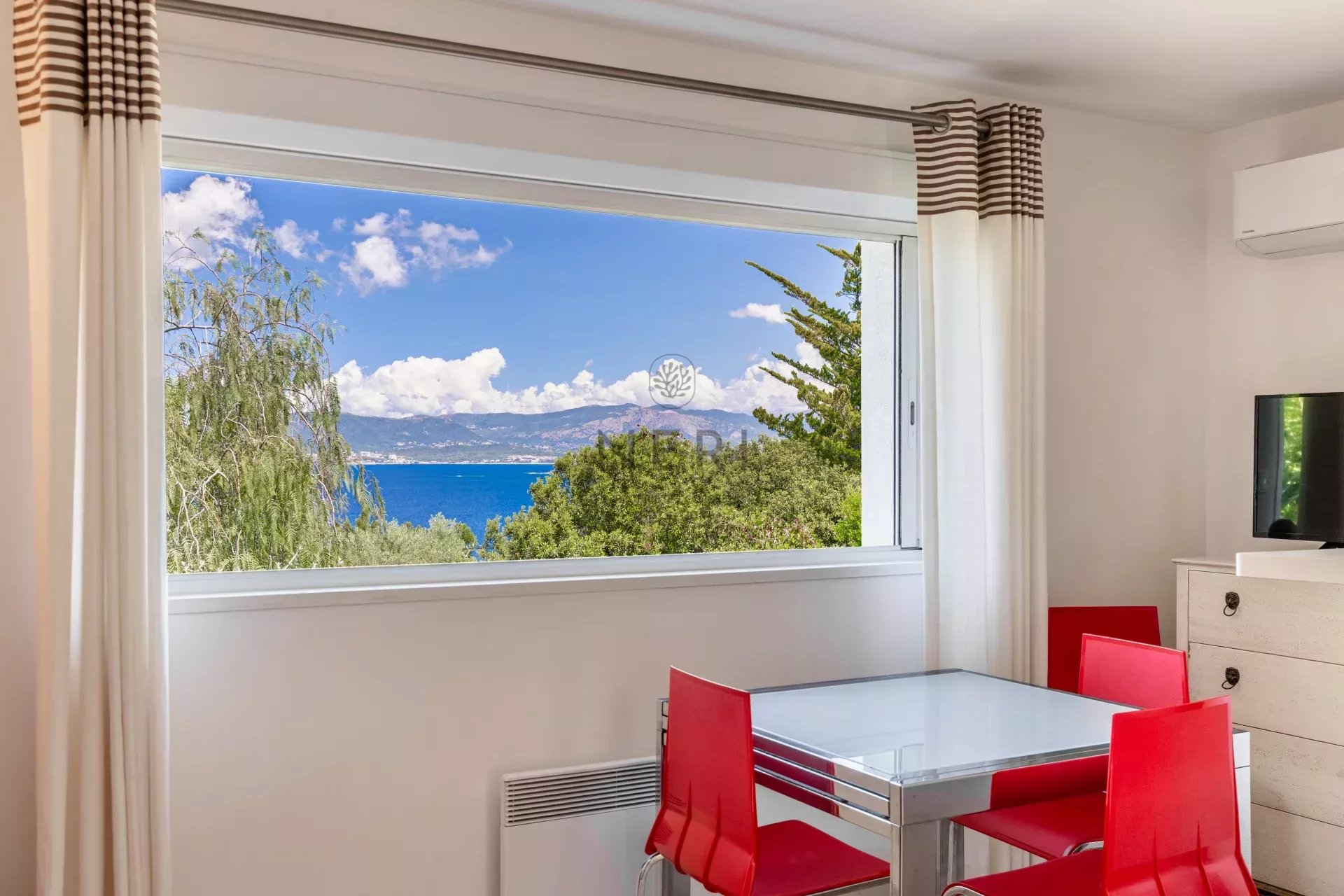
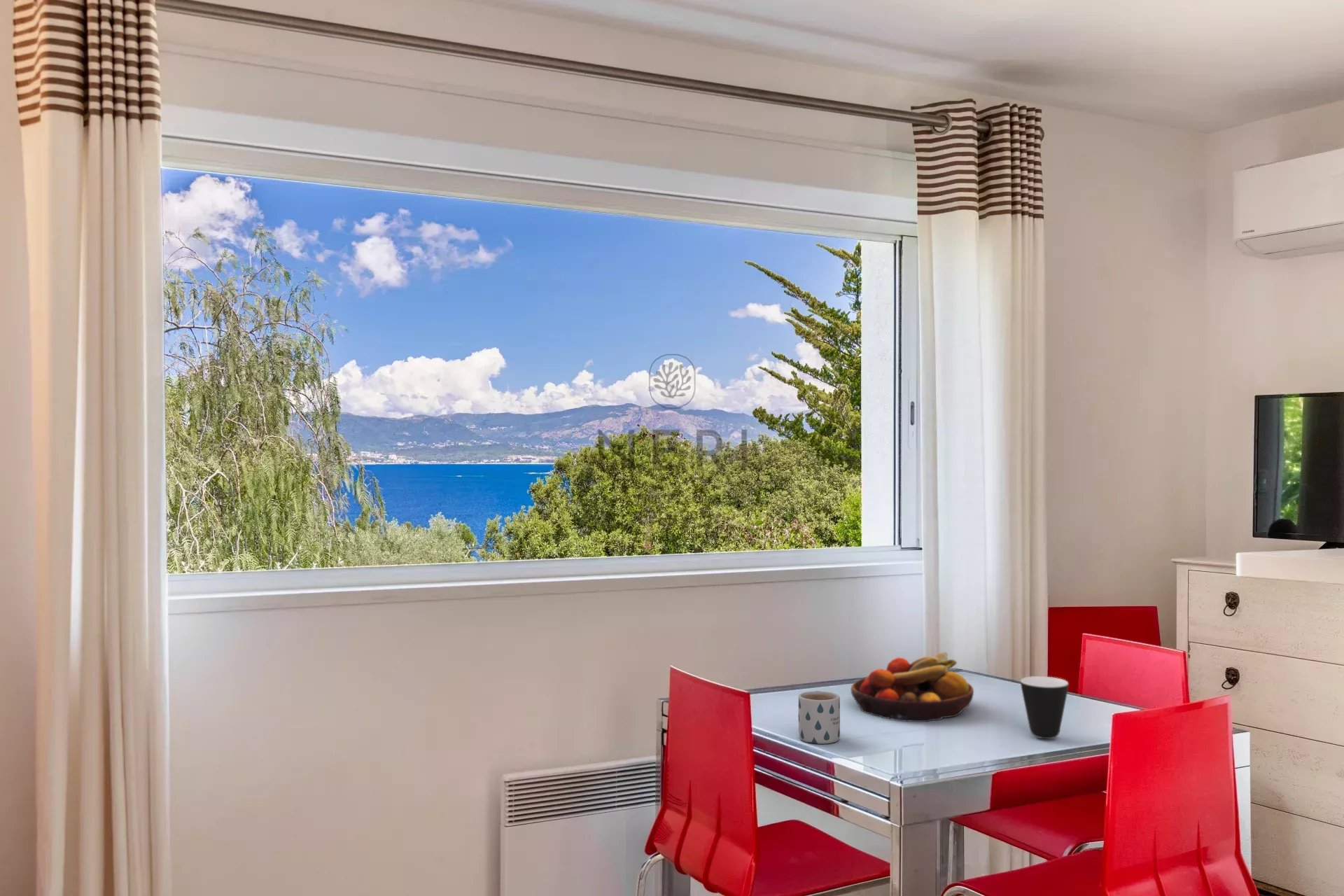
+ mug (1046, 708)
+ mug (822, 715)
+ fruit bowl (911, 681)
